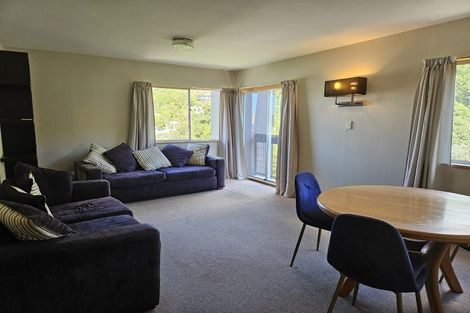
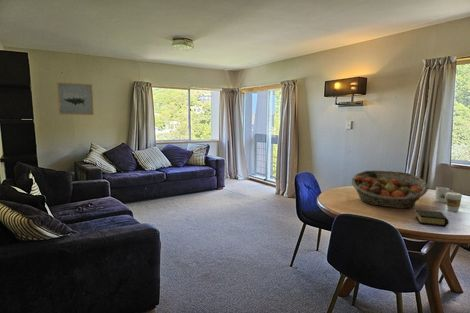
+ wall art (75, 99)
+ fruit basket (387, 188)
+ coffee cup (453, 201)
+ book (431, 218)
+ mug (445, 195)
